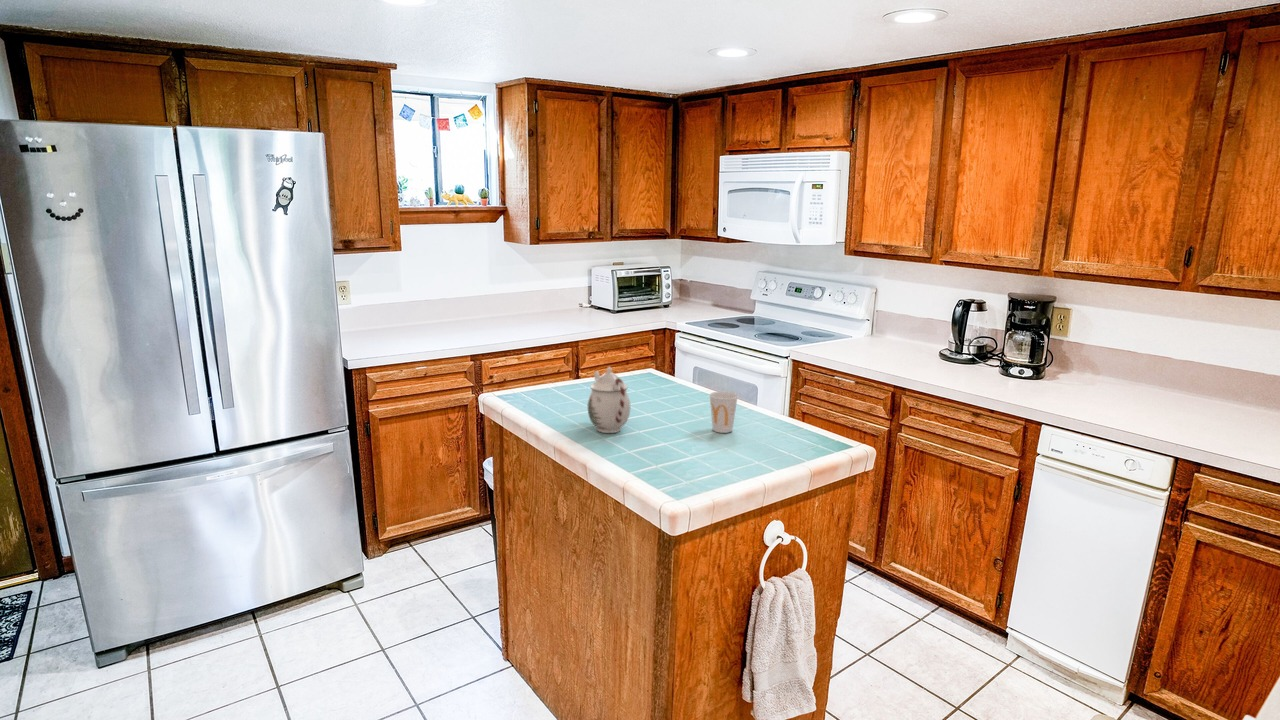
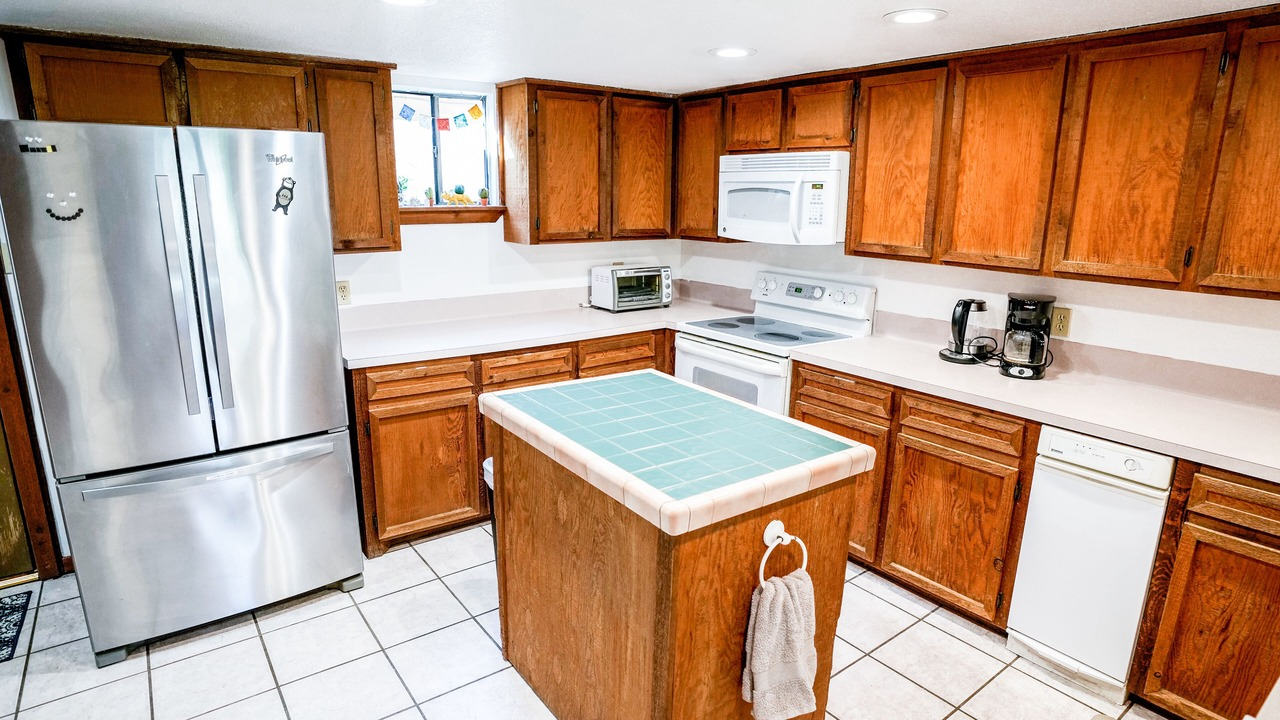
- teapot (608, 397)
- cup (723, 412)
